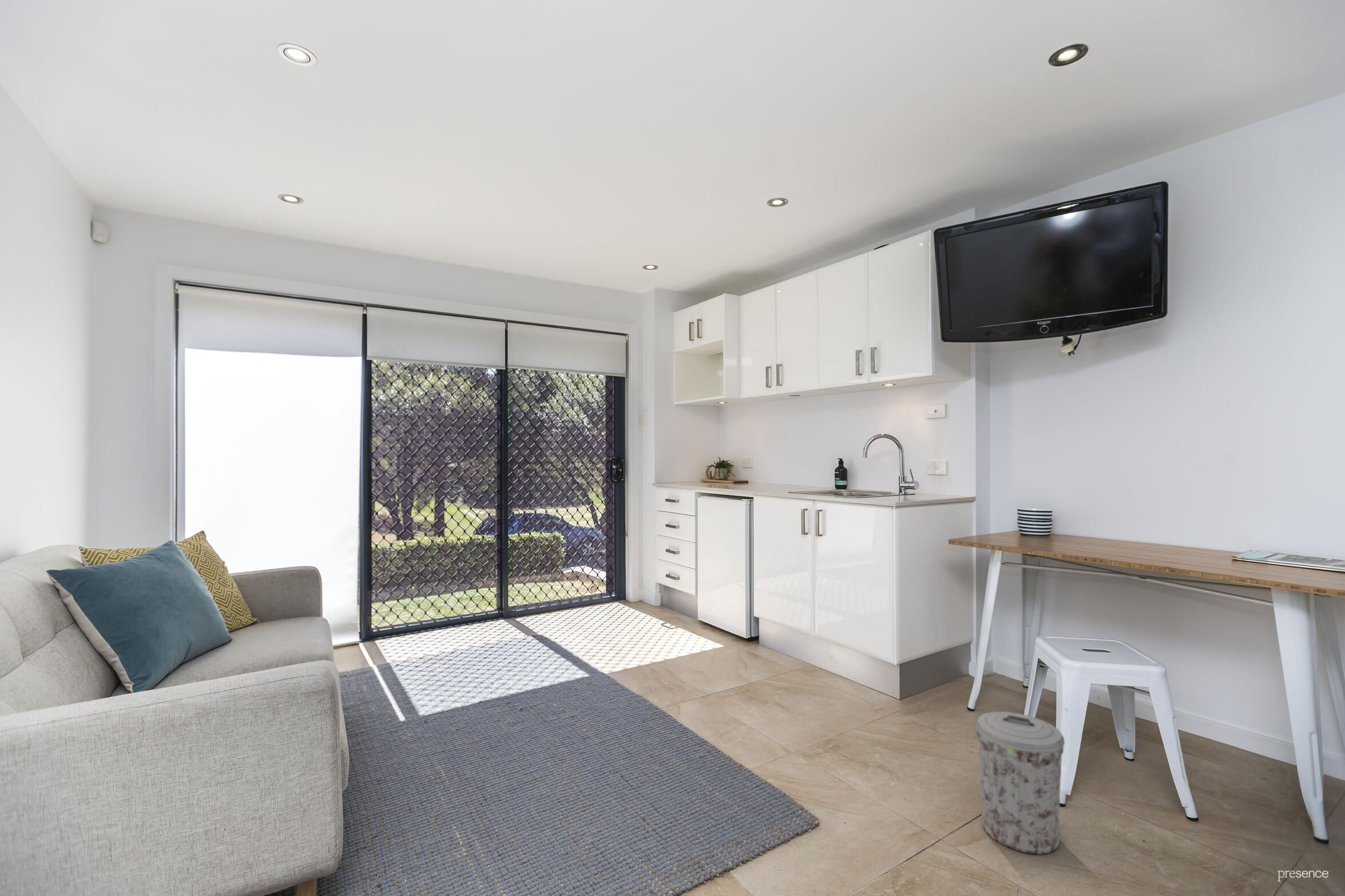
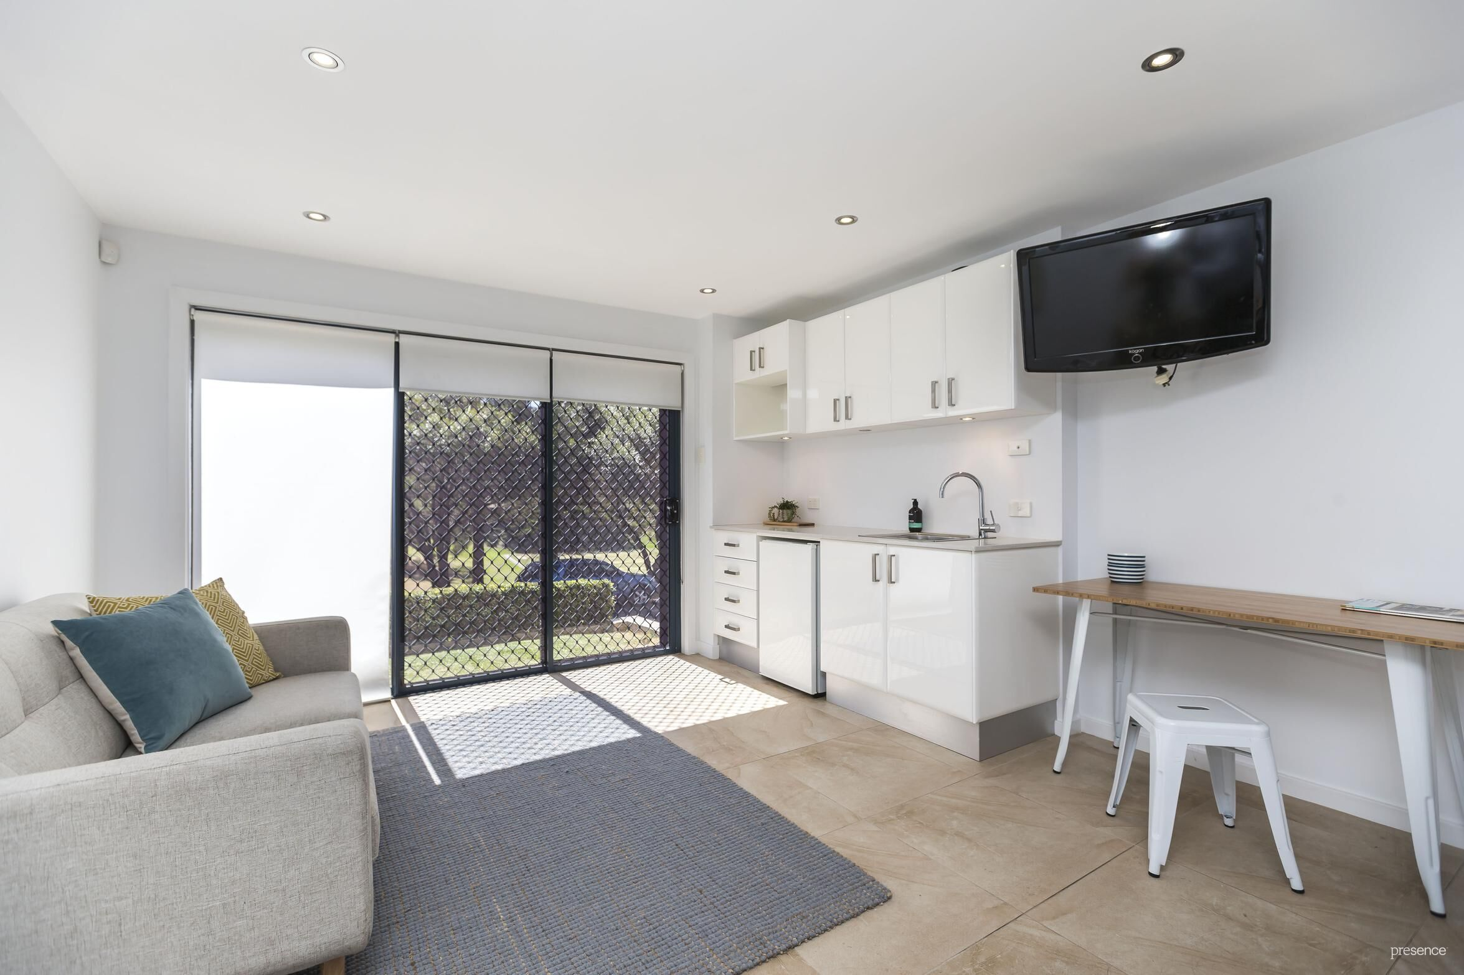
- trash can (1019, 775)
